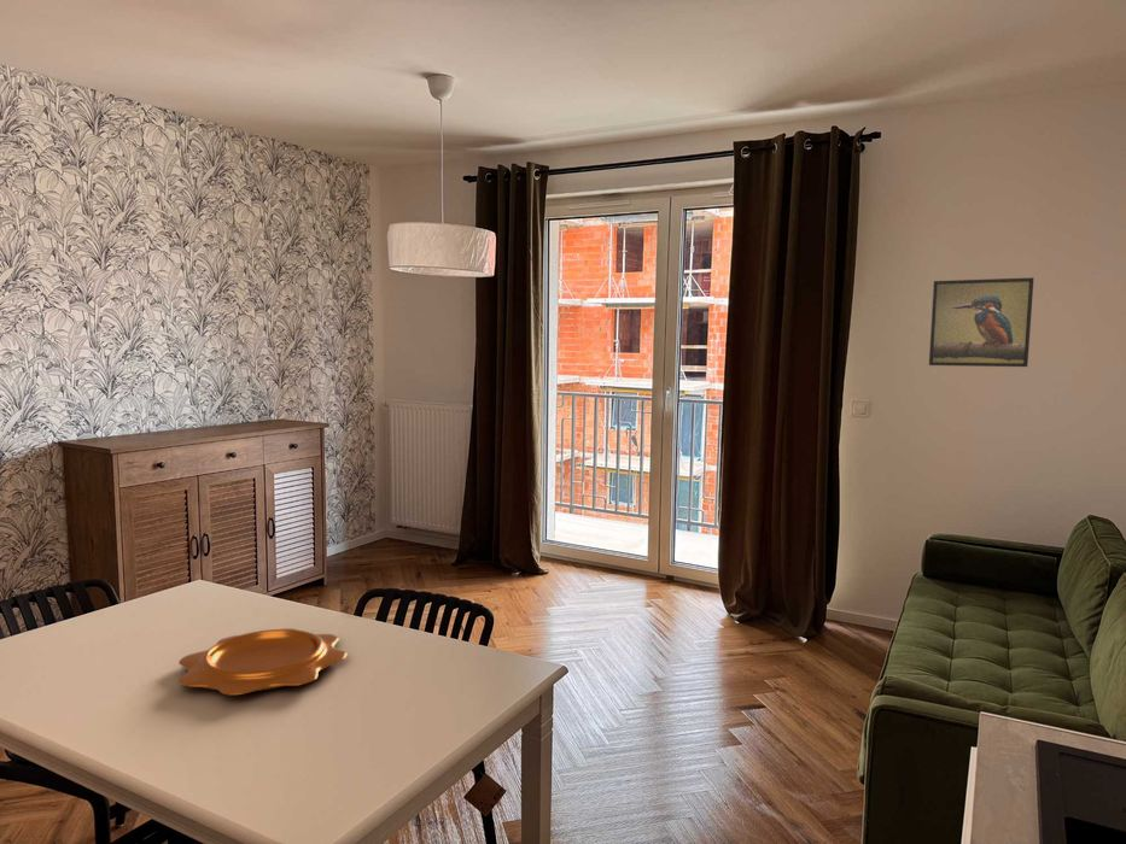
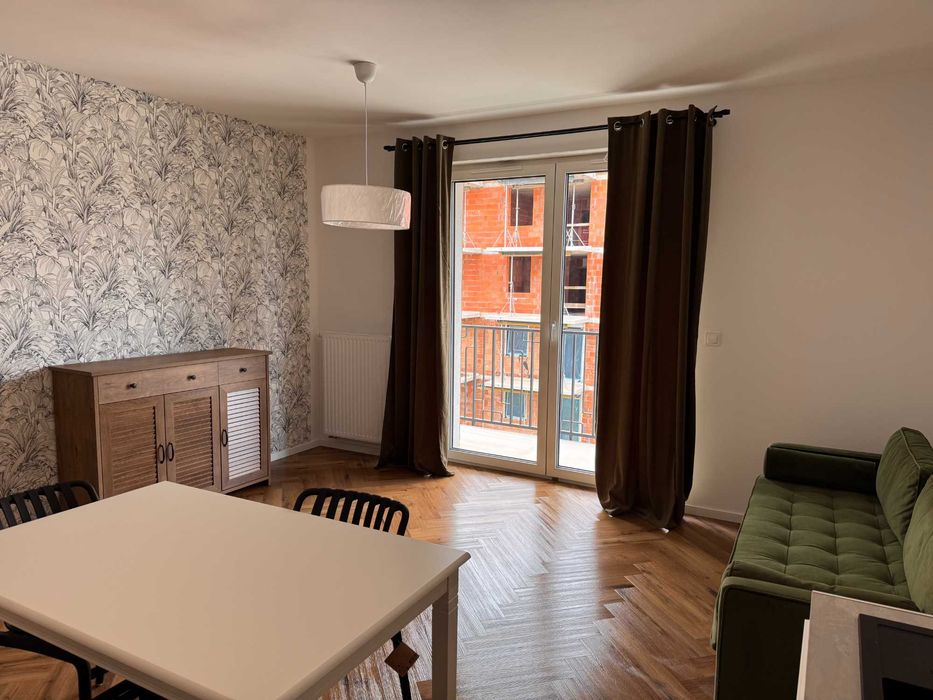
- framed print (979, 322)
- decorative bowl (264, 657)
